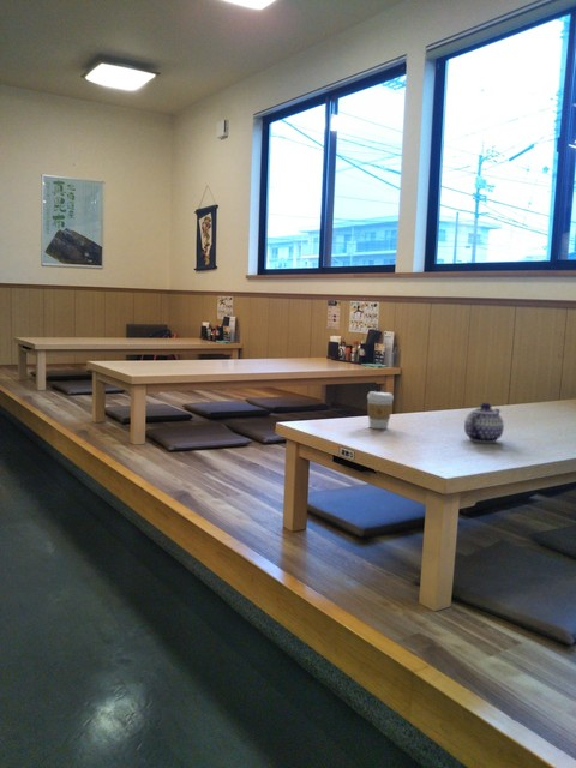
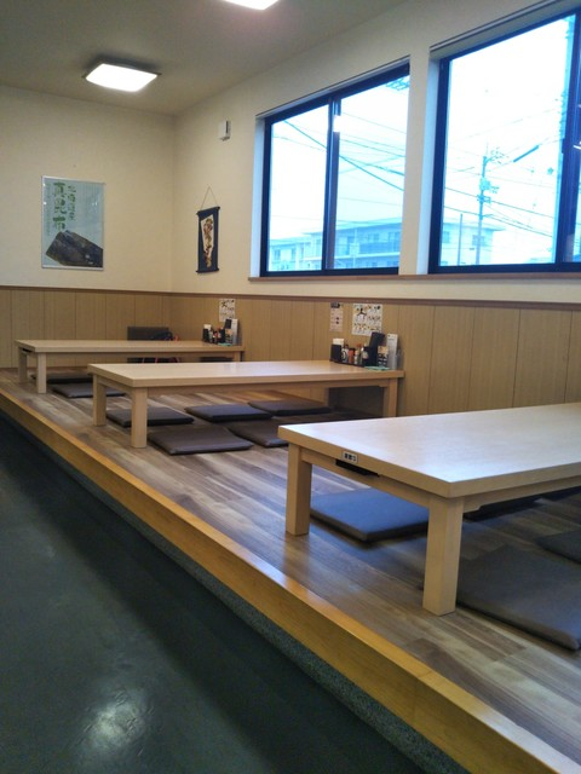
- teapot (484, 421)
- coffee cup (379, 409)
